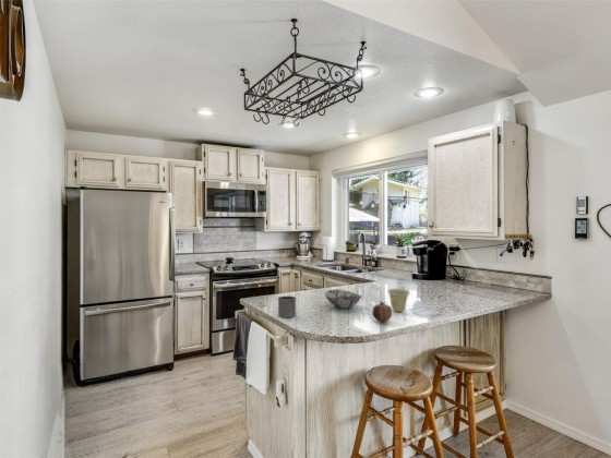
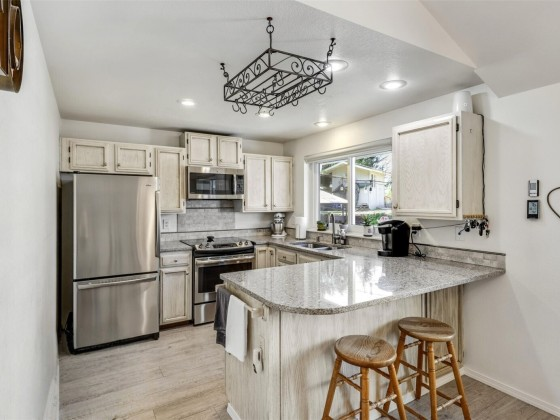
- cup (398, 301)
- decorative bowl (343, 299)
- fruit (382, 311)
- mug (287, 305)
